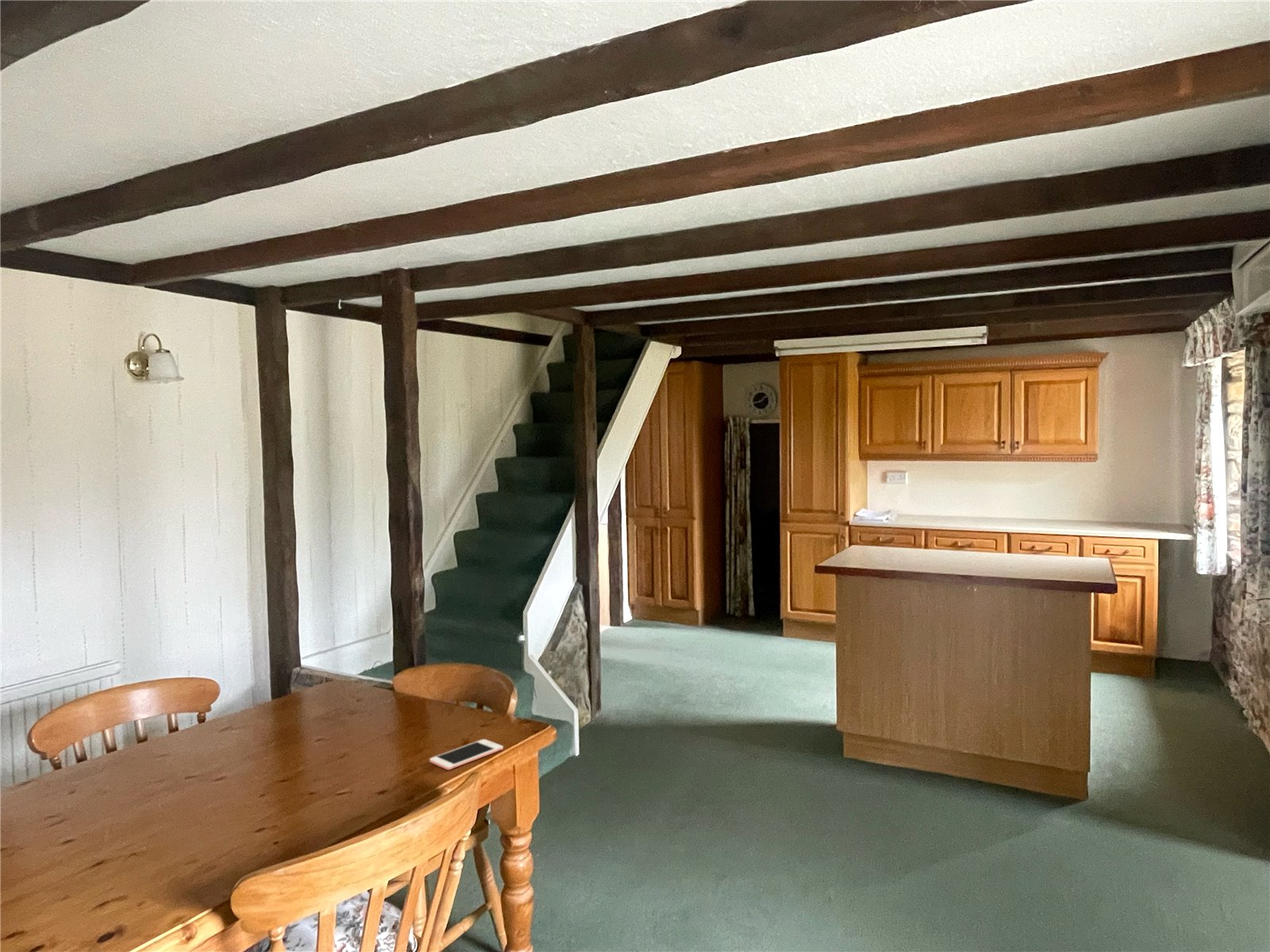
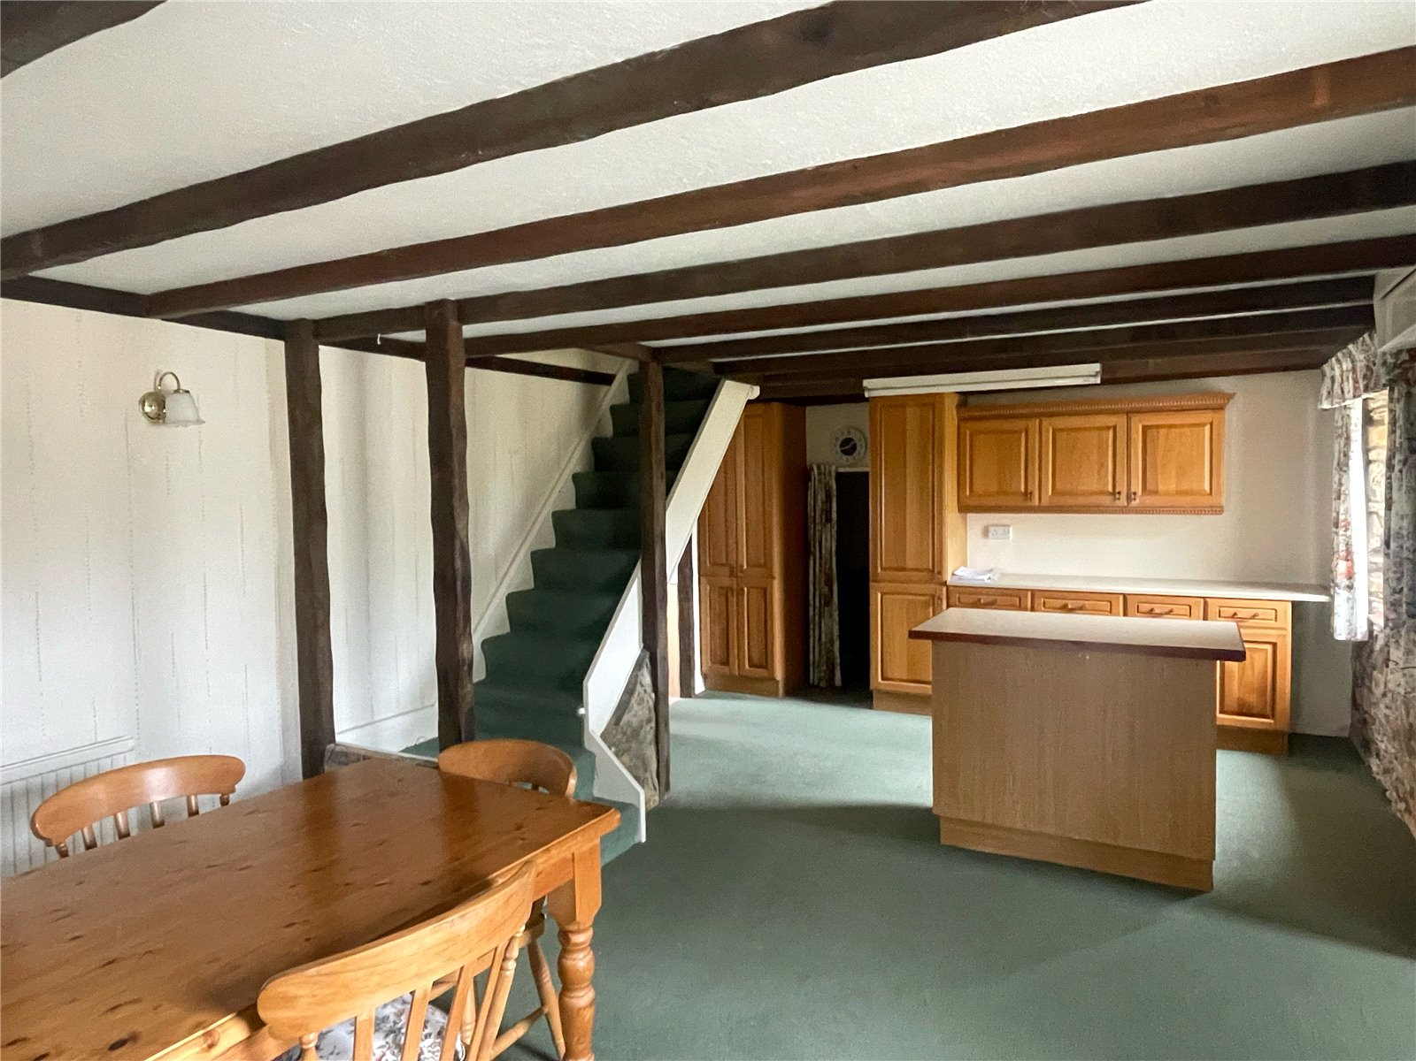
- cell phone (467, 754)
